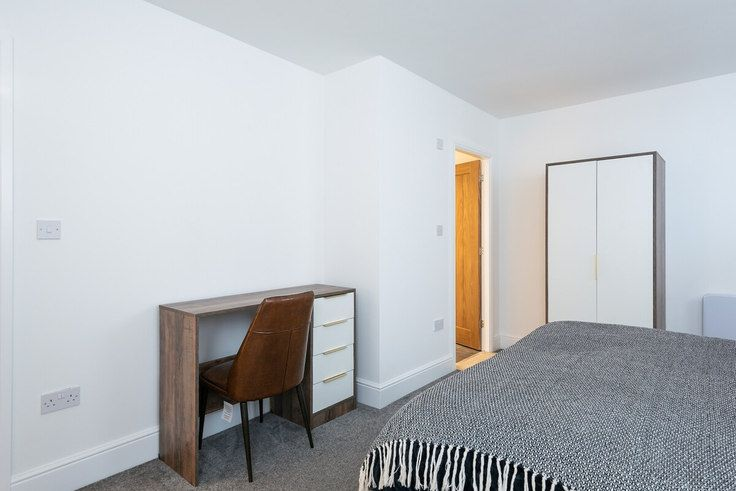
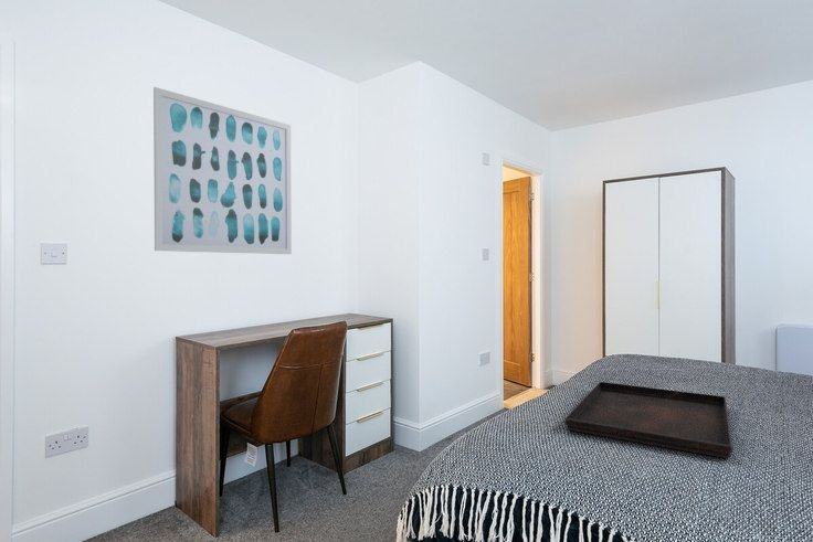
+ wall art (230, 180)
+ serving tray (651, 412)
